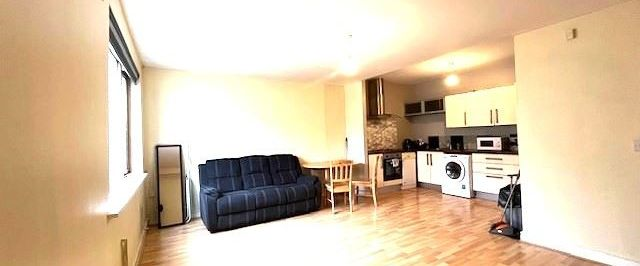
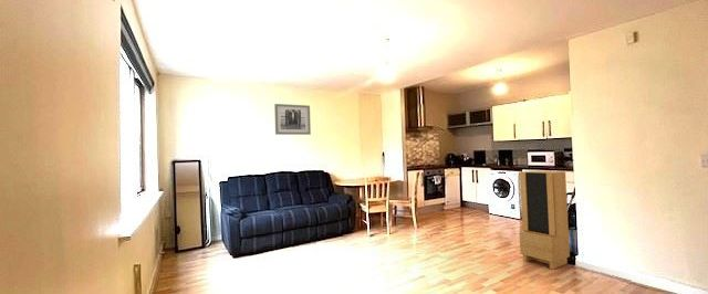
+ wall art (292, 119)
+ storage cabinet (542, 217)
